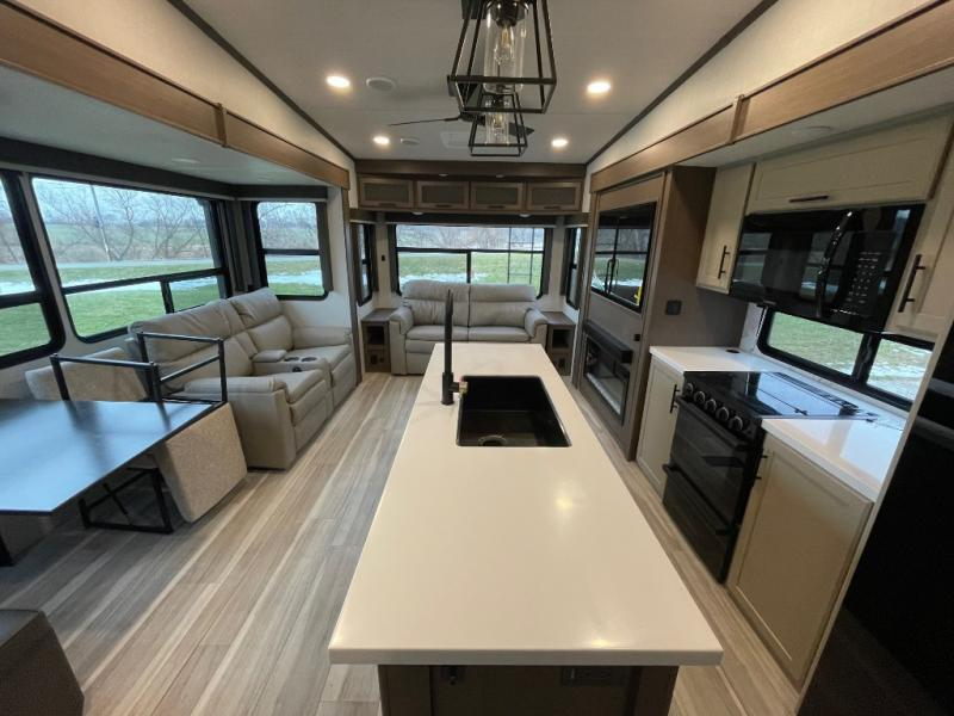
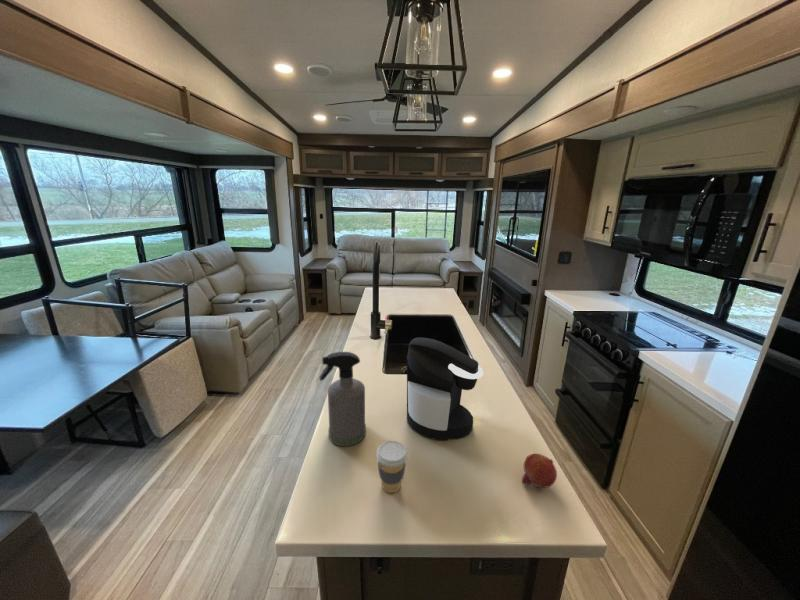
+ fruit (538, 470)
+ coffee maker (443, 384)
+ coffee cup (391, 467)
+ spray bottle (343, 395)
